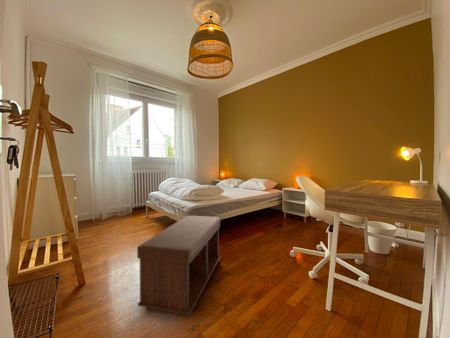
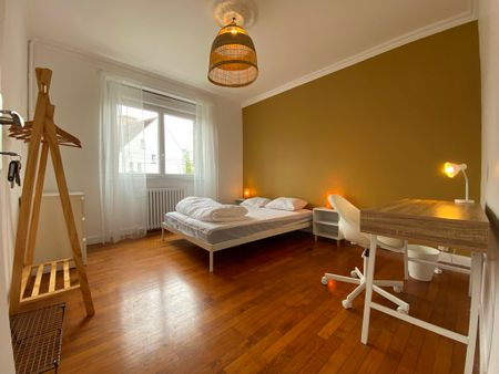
- bench (188, 254)
